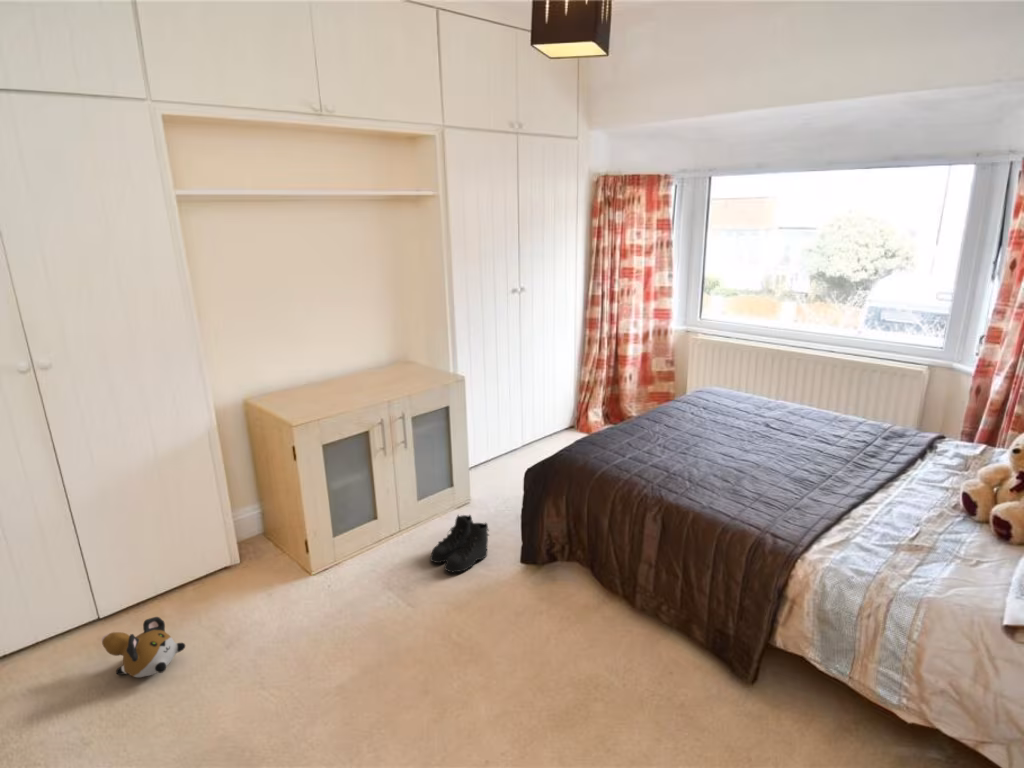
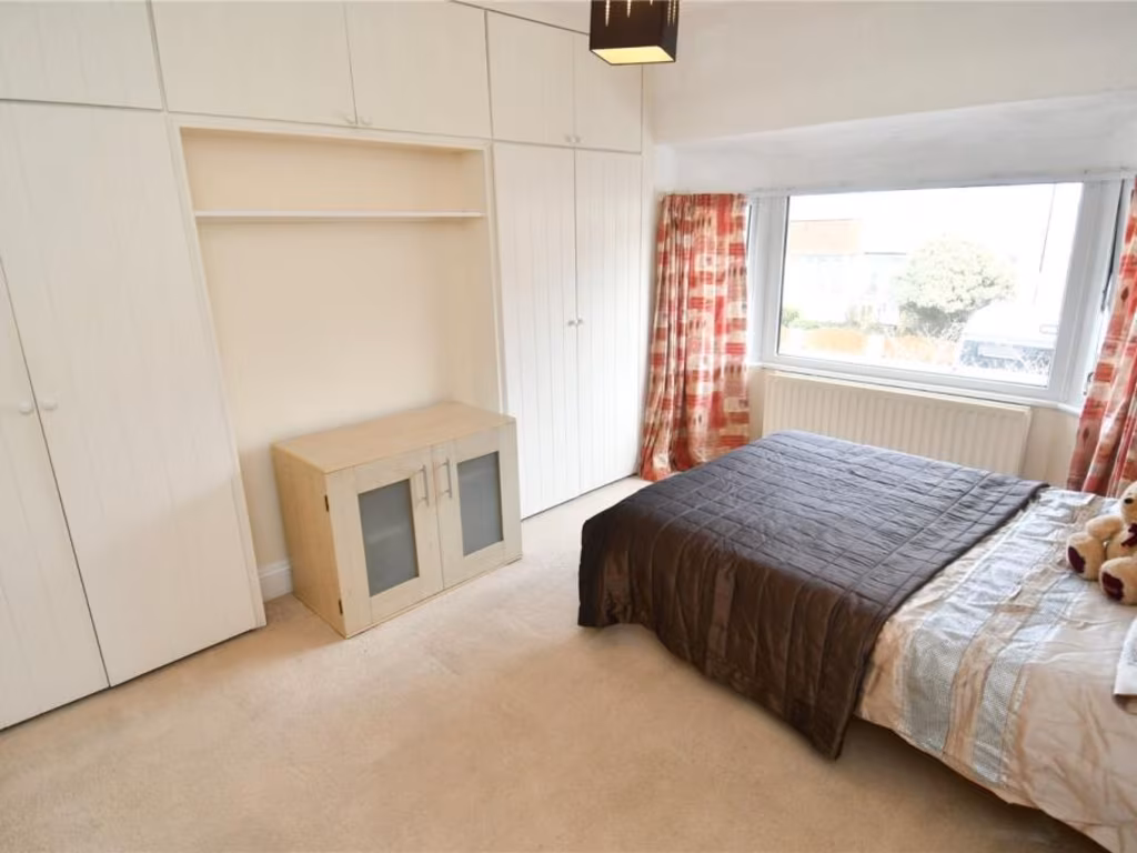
- boots (459, 540)
- plush toy (138, 646)
